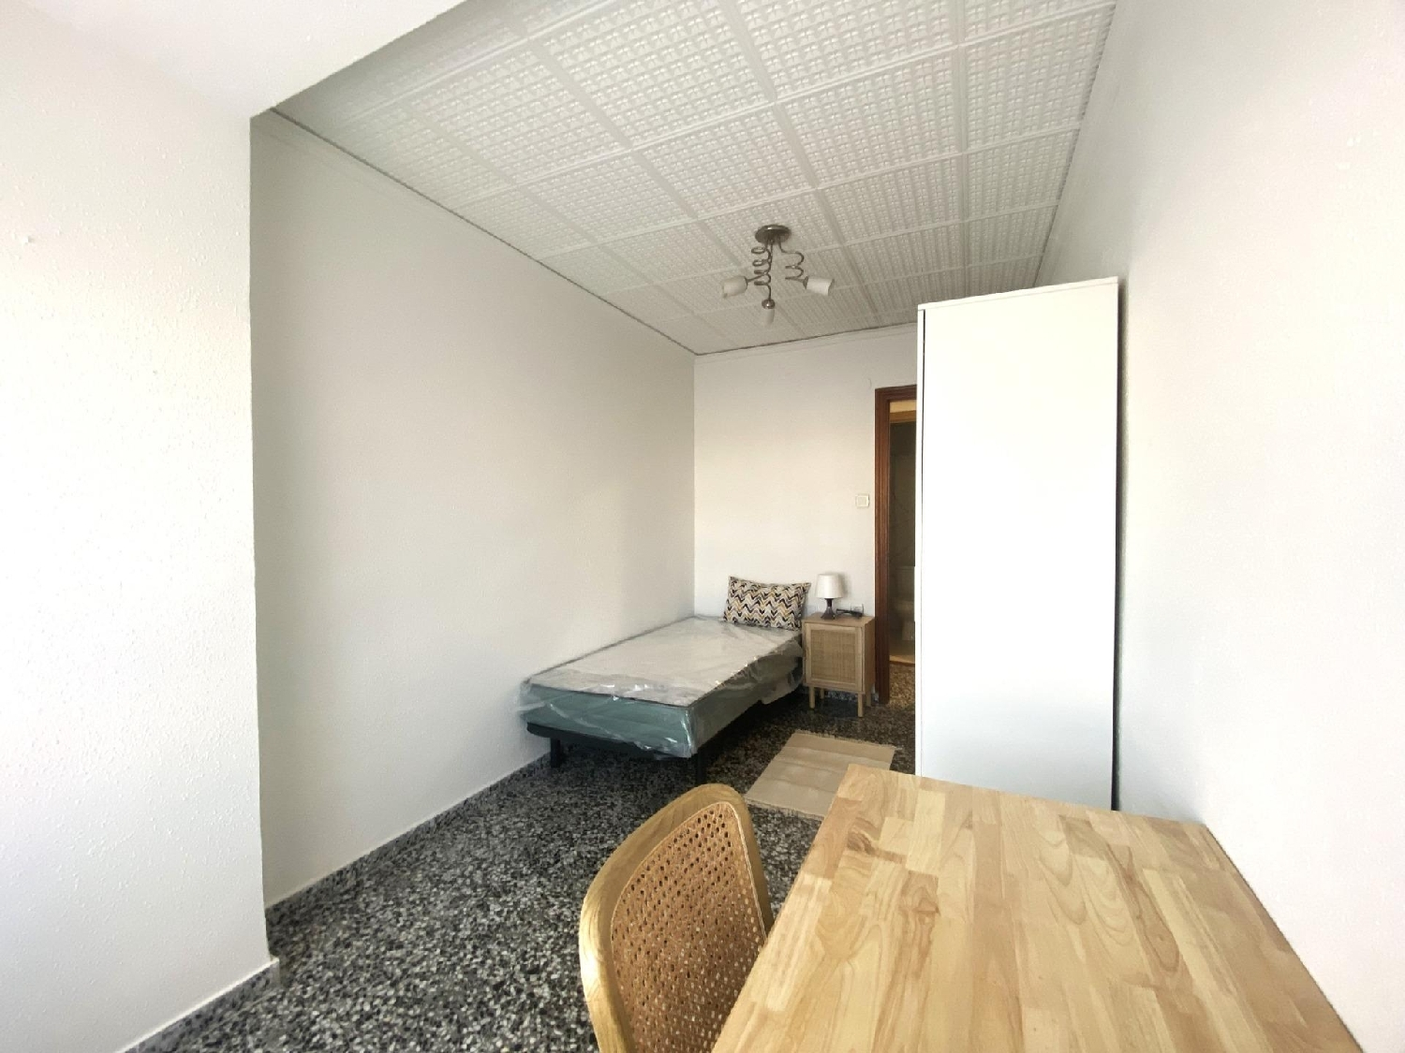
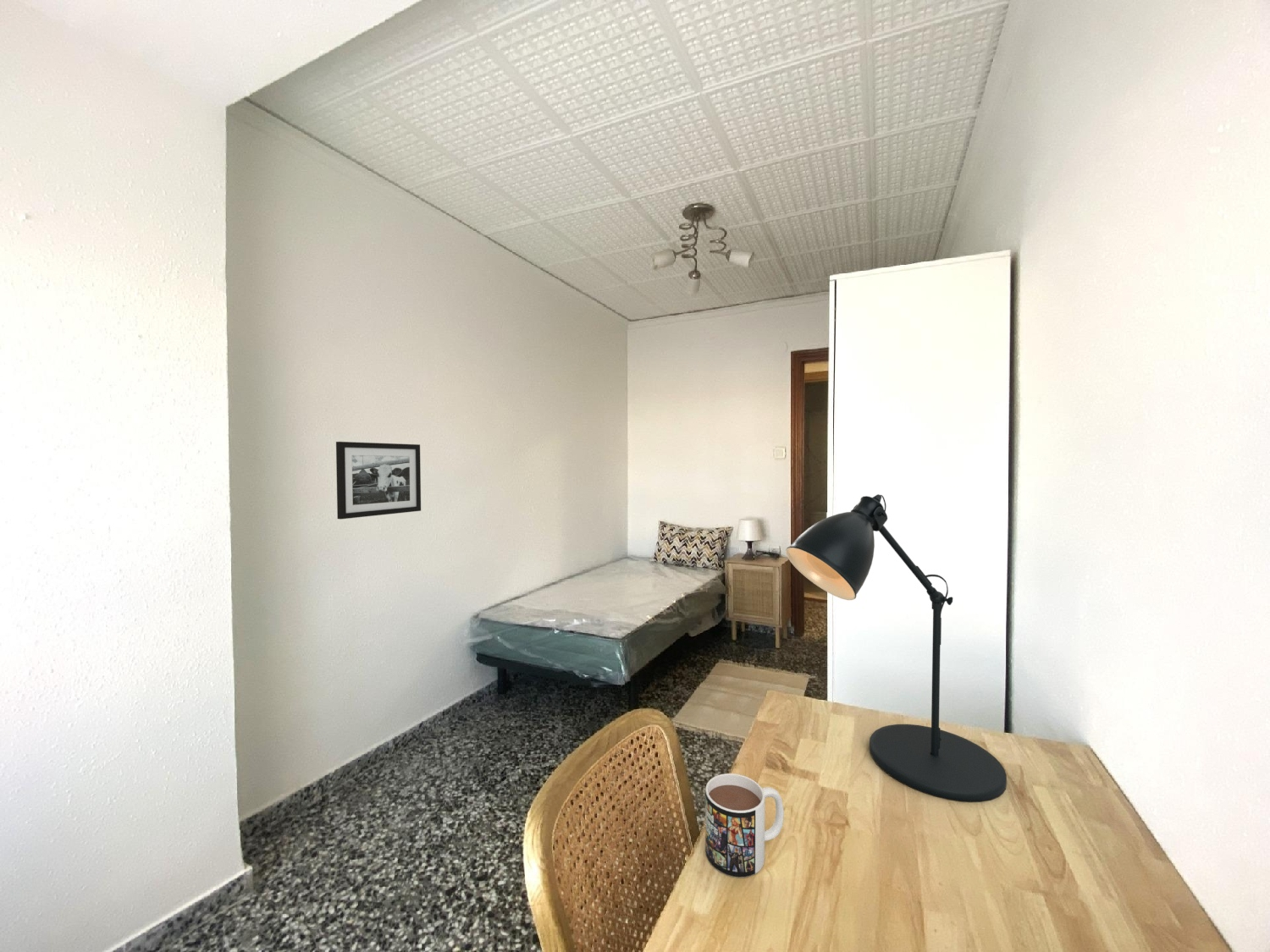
+ mug (746, 819)
+ desk lamp (933, 635)
+ picture frame (382, 479)
